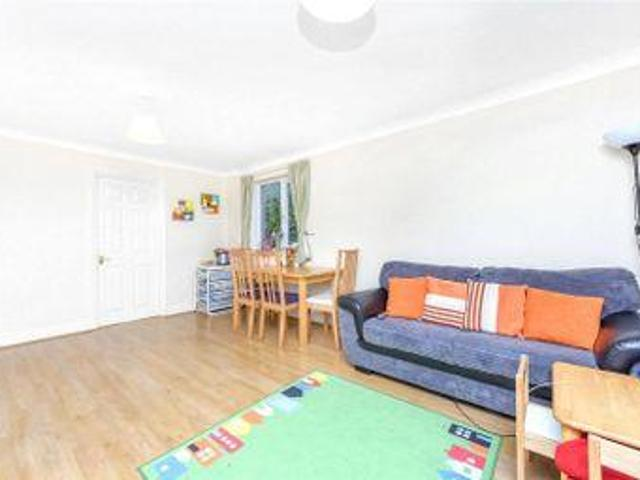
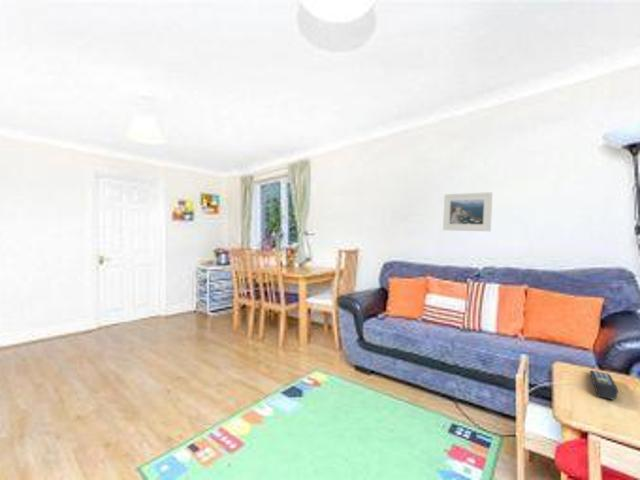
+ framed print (466, 212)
+ remote control (602, 382)
